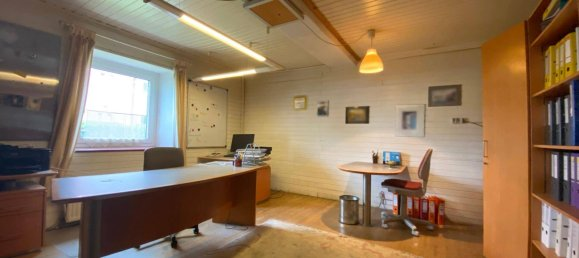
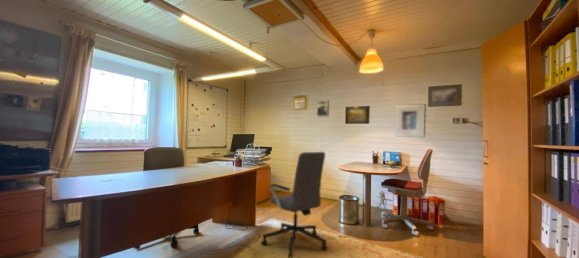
+ office chair (296, 195)
